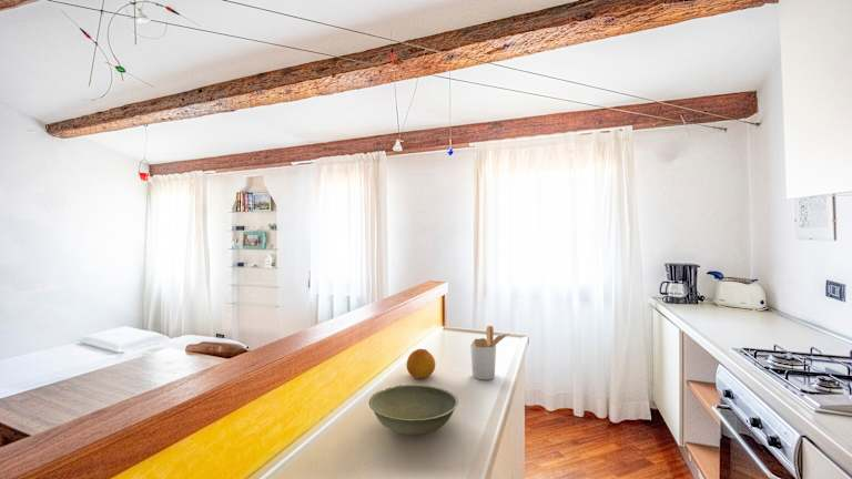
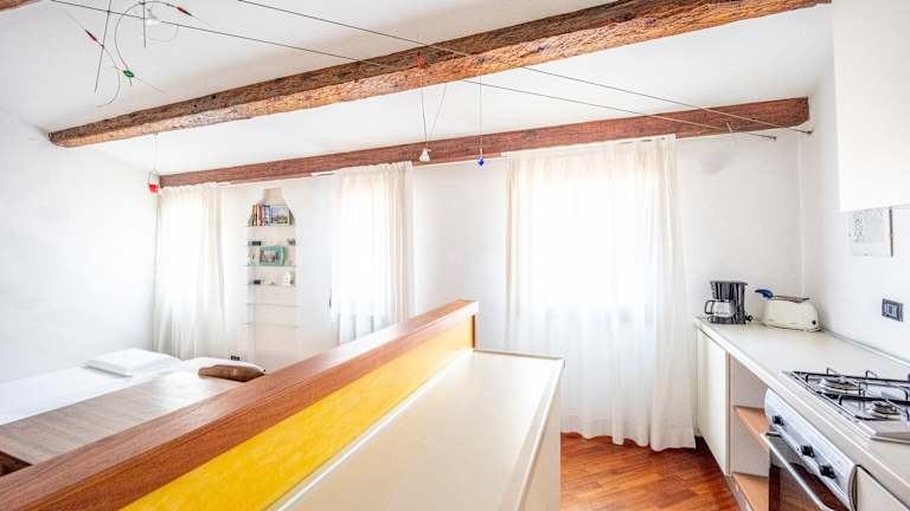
- utensil holder (489, 353)
- bowl (414, 411)
- fruit (420, 361)
